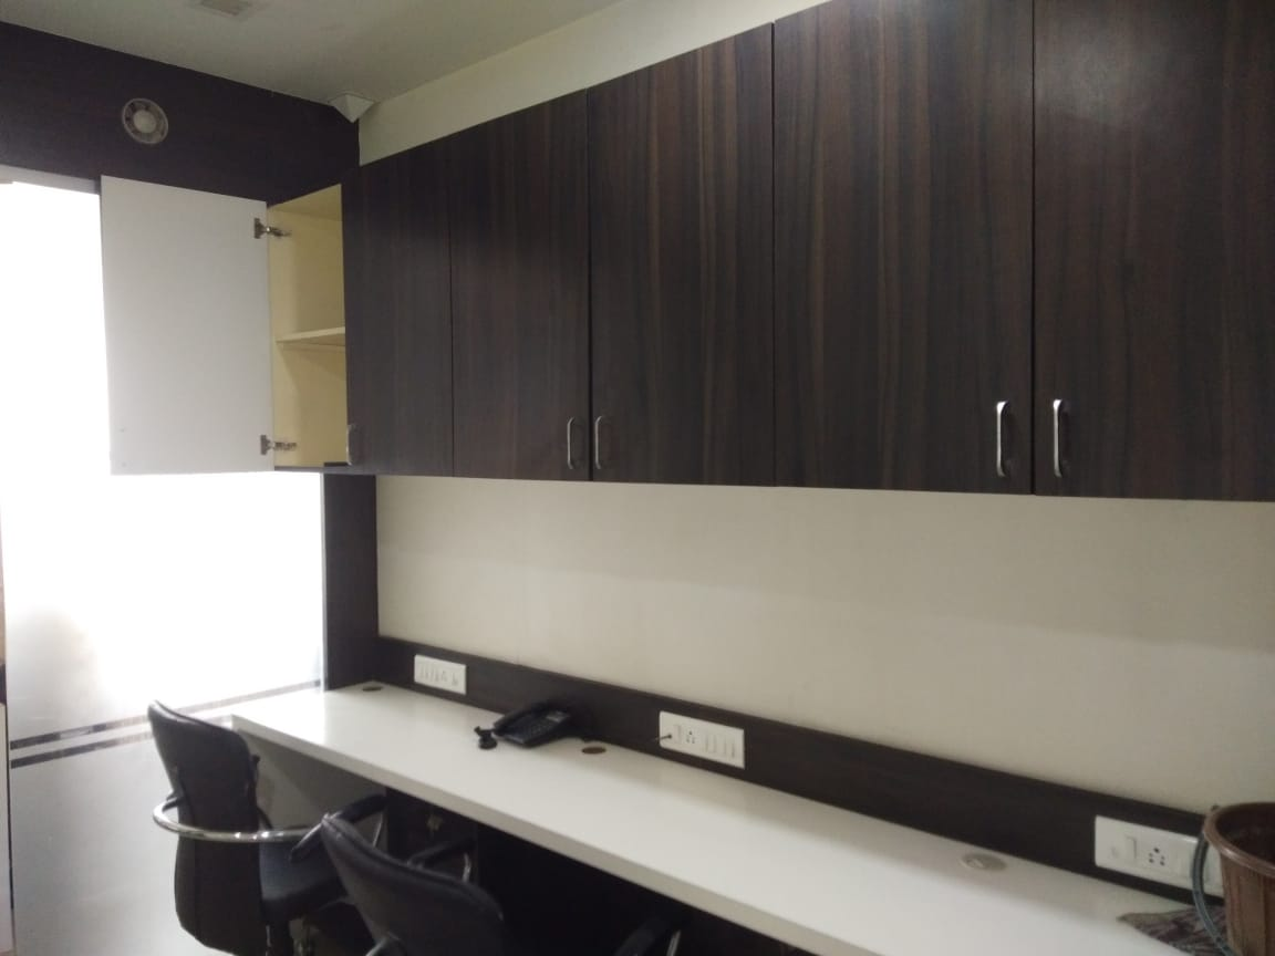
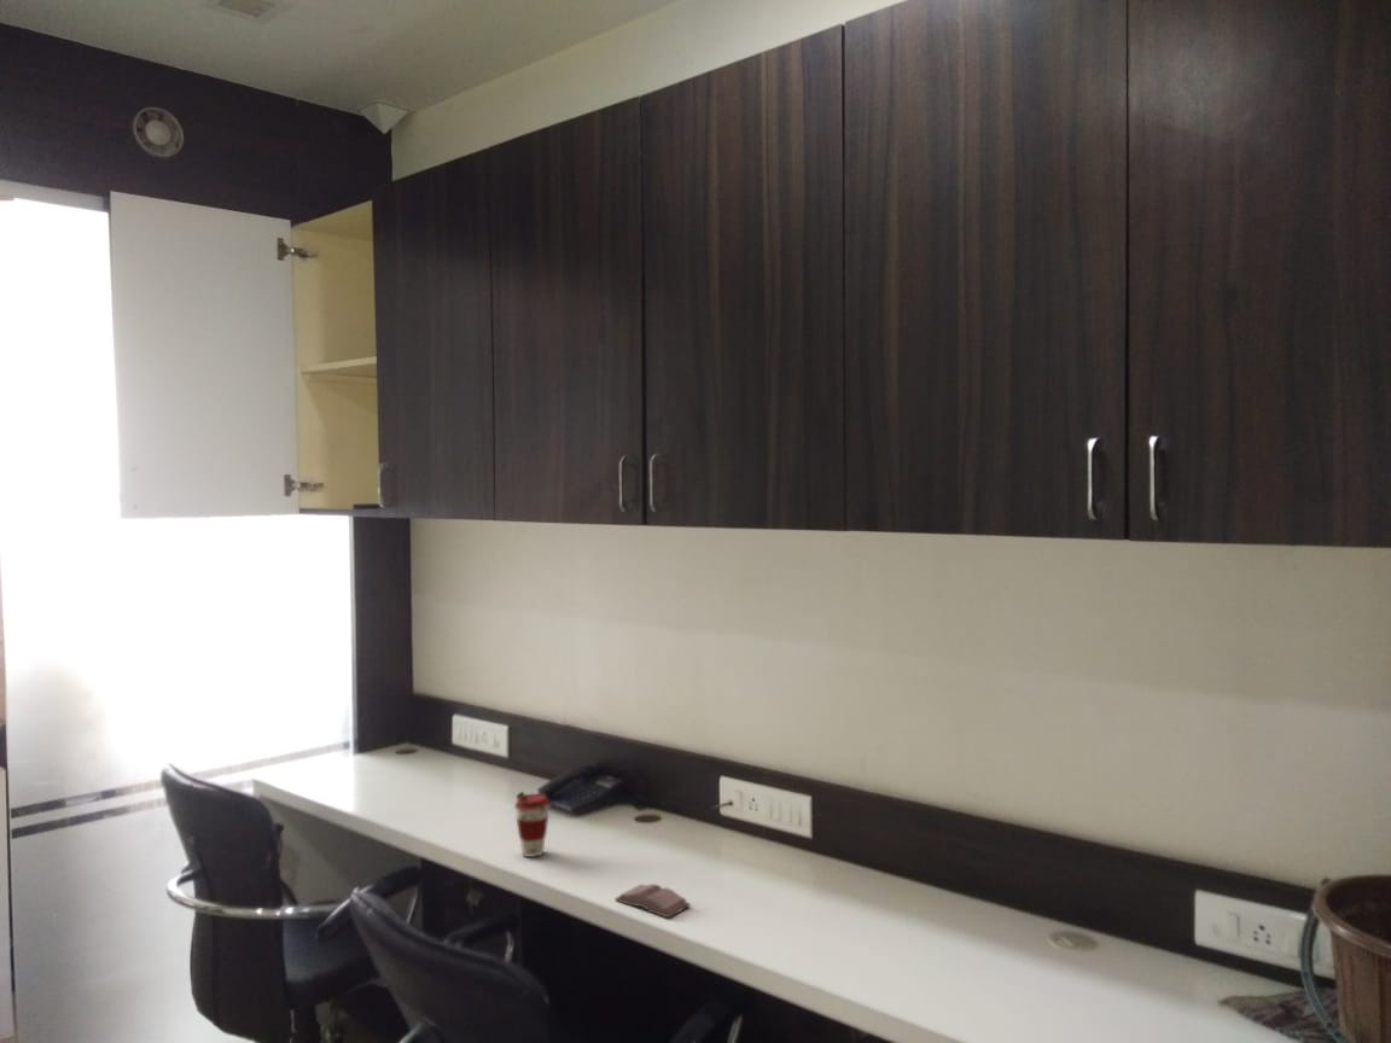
+ coffee cup (532, 825)
+ book (652, 897)
